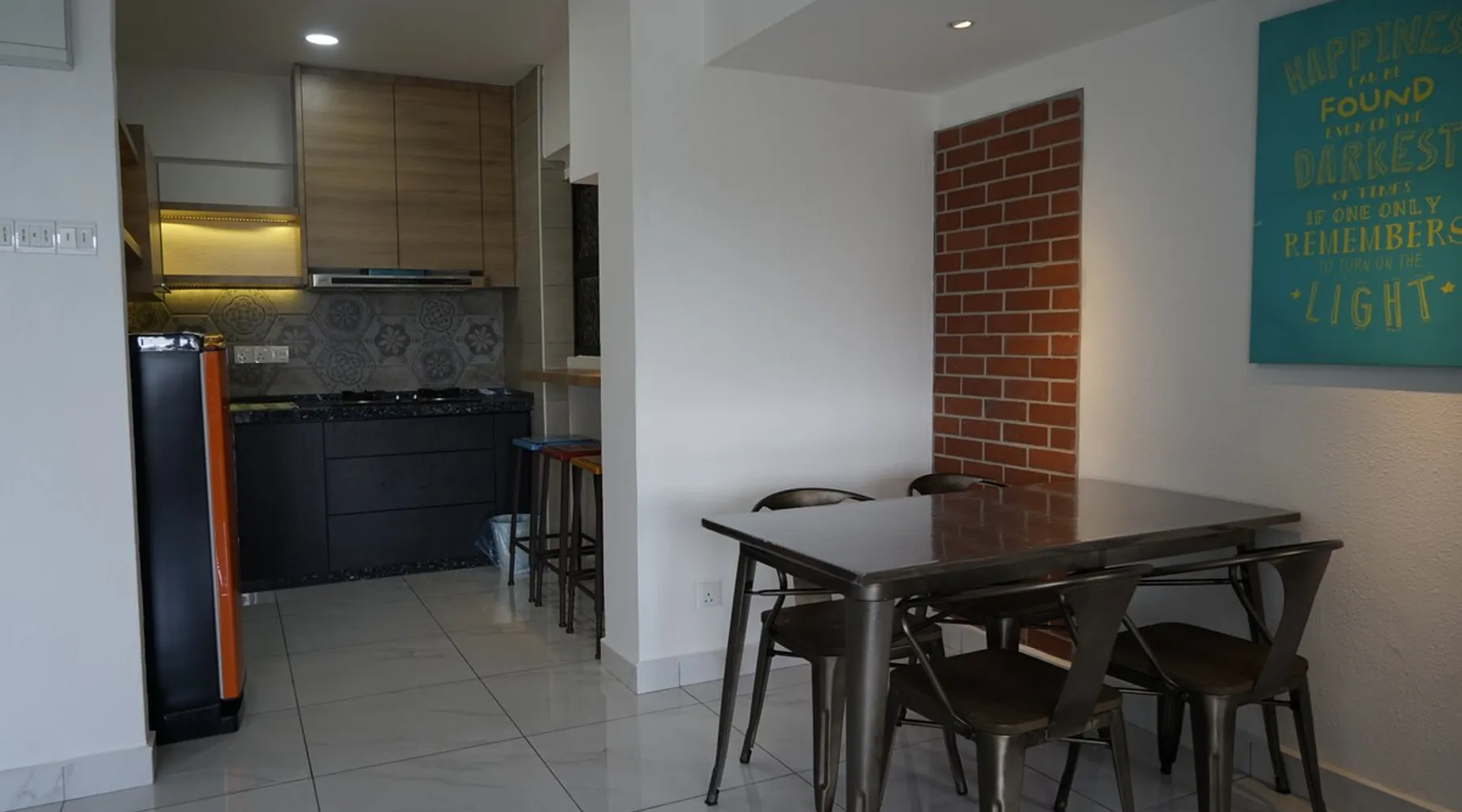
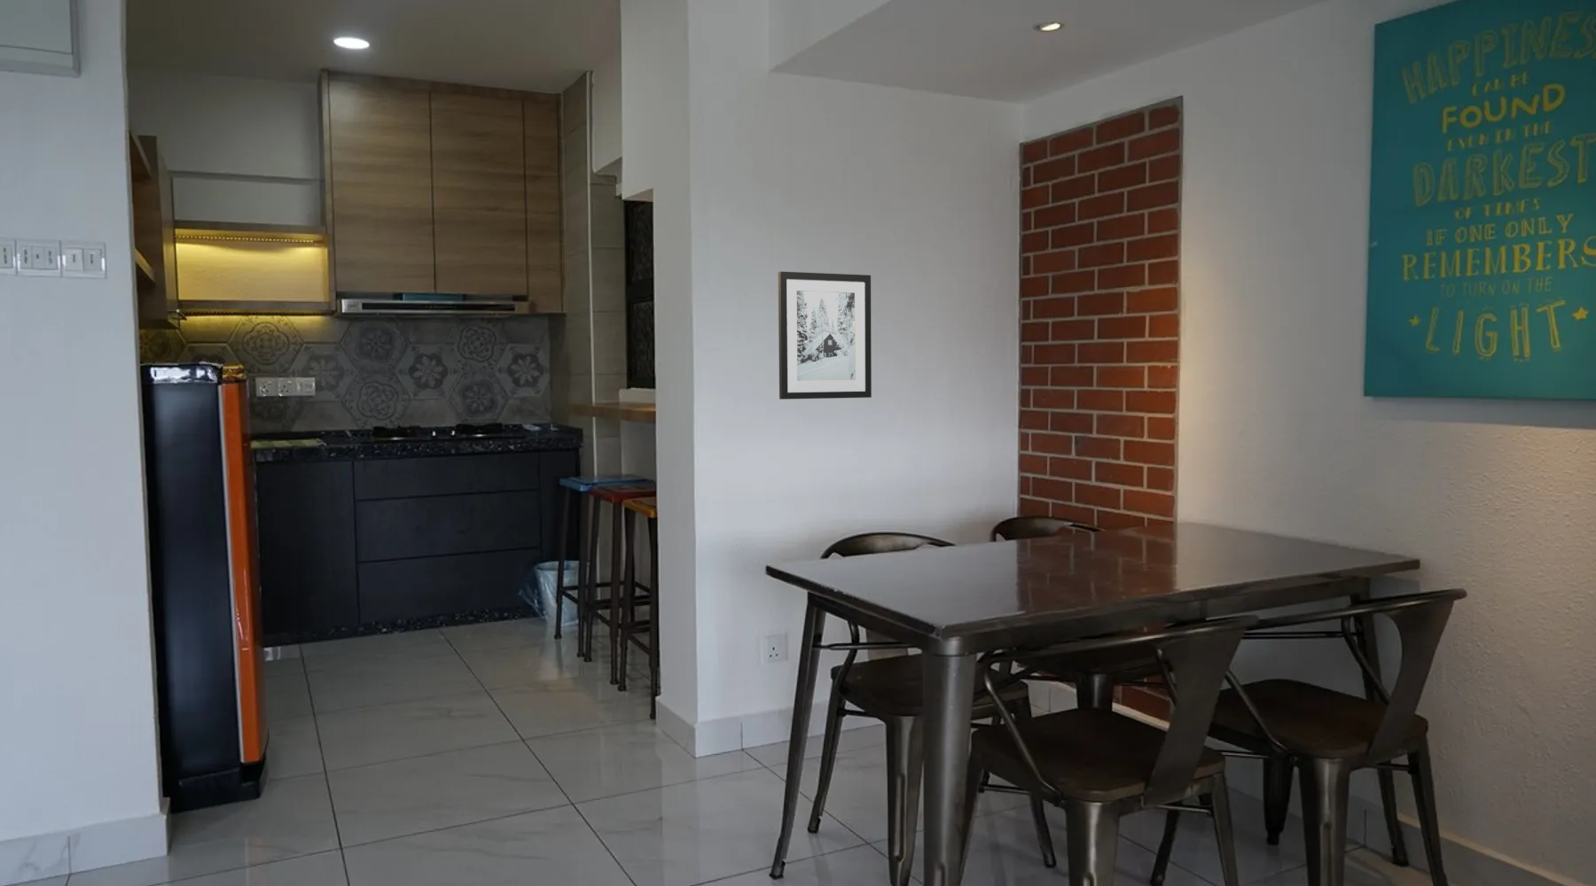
+ wall art (825, 336)
